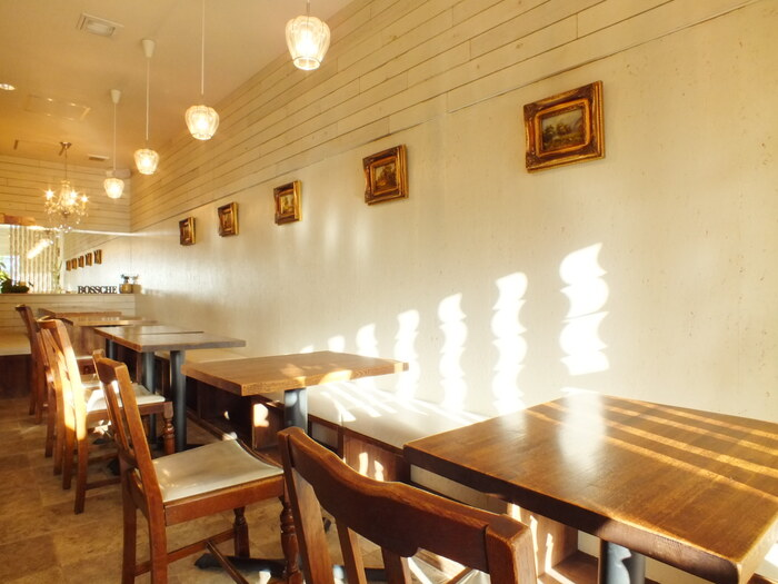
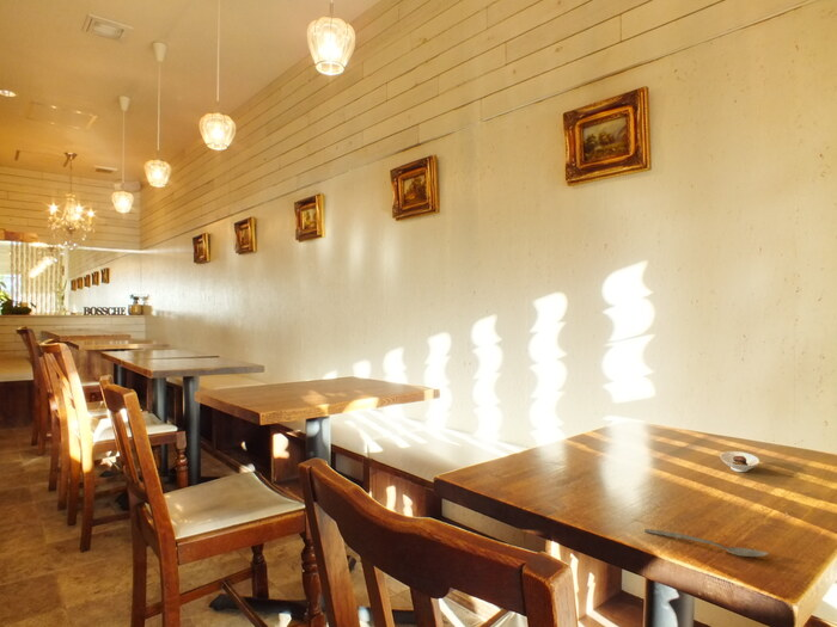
+ saucer (739, 461)
+ spoon (702, 541)
